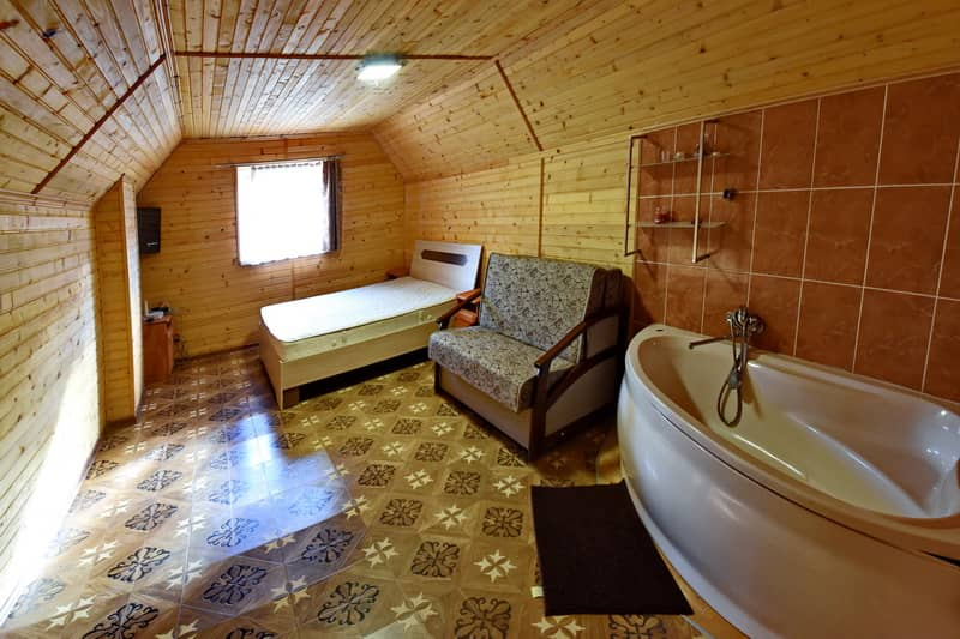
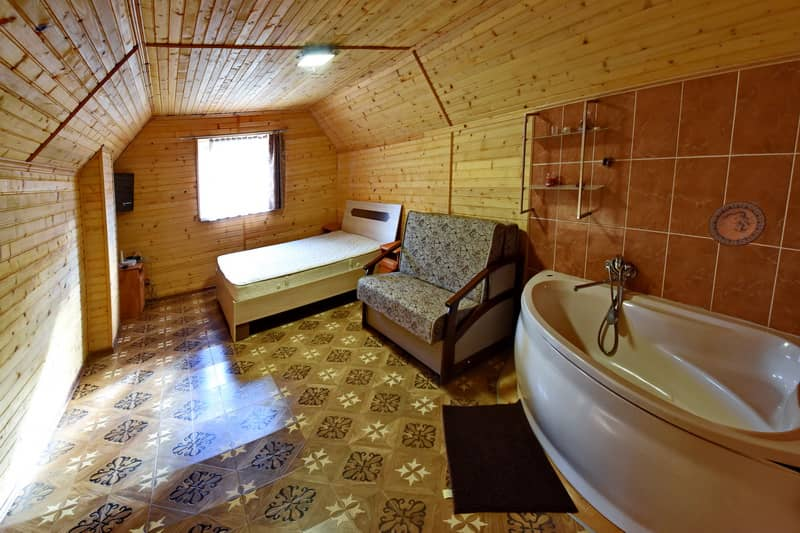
+ decorative plate (736, 224)
